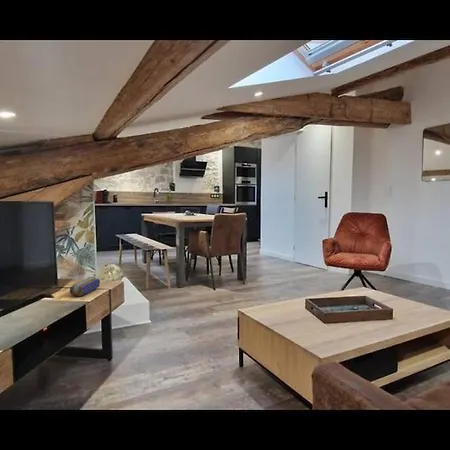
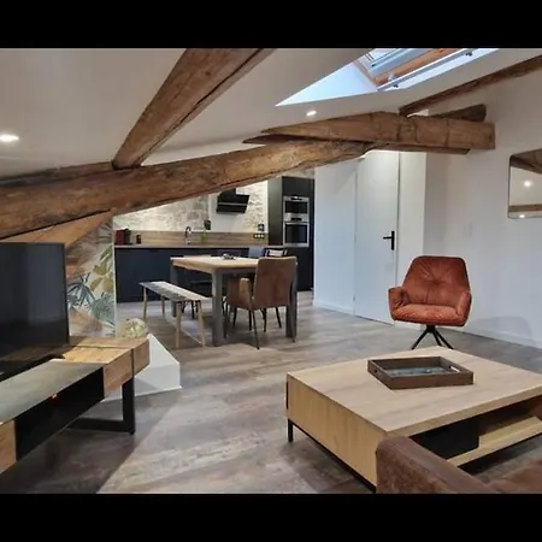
- pencil case (85, 286)
